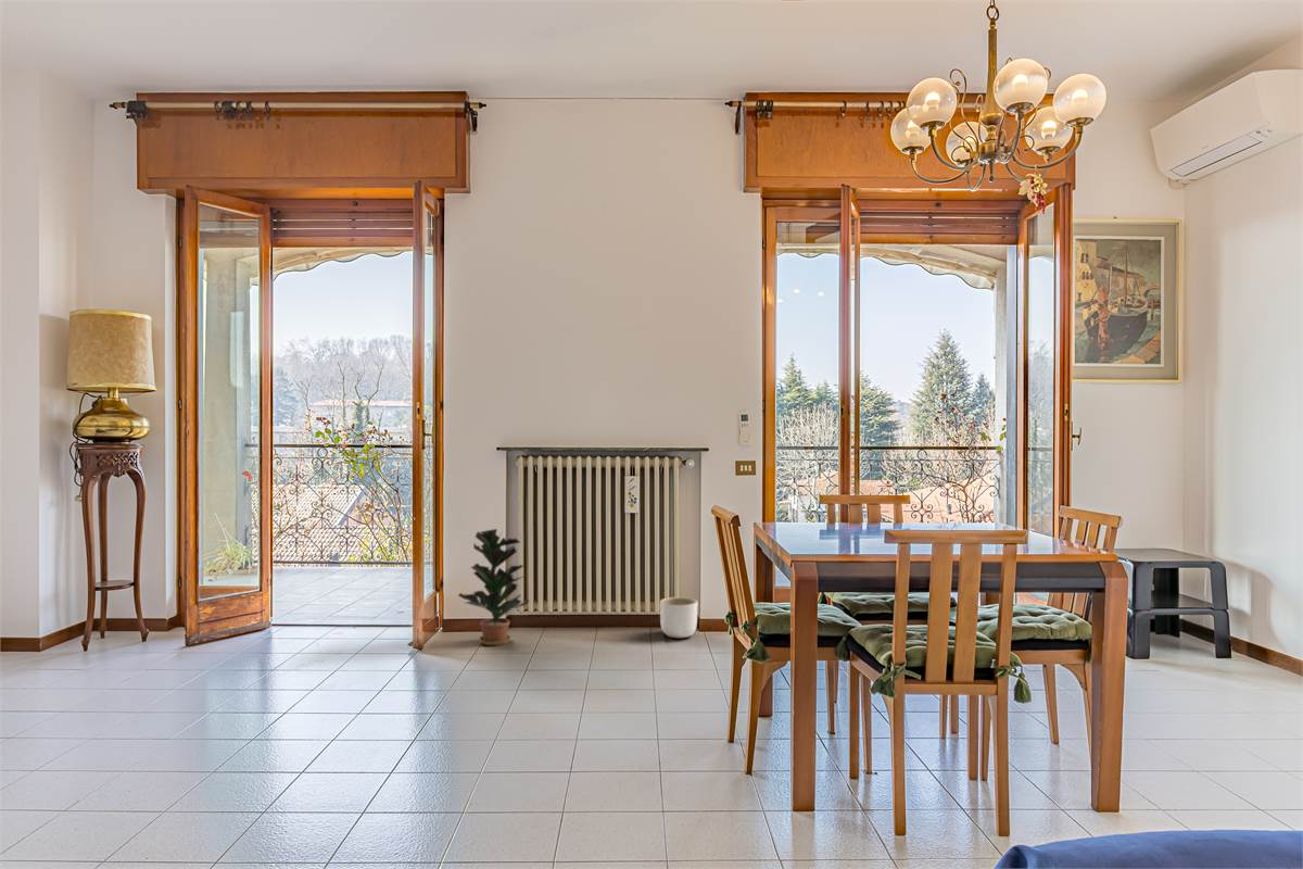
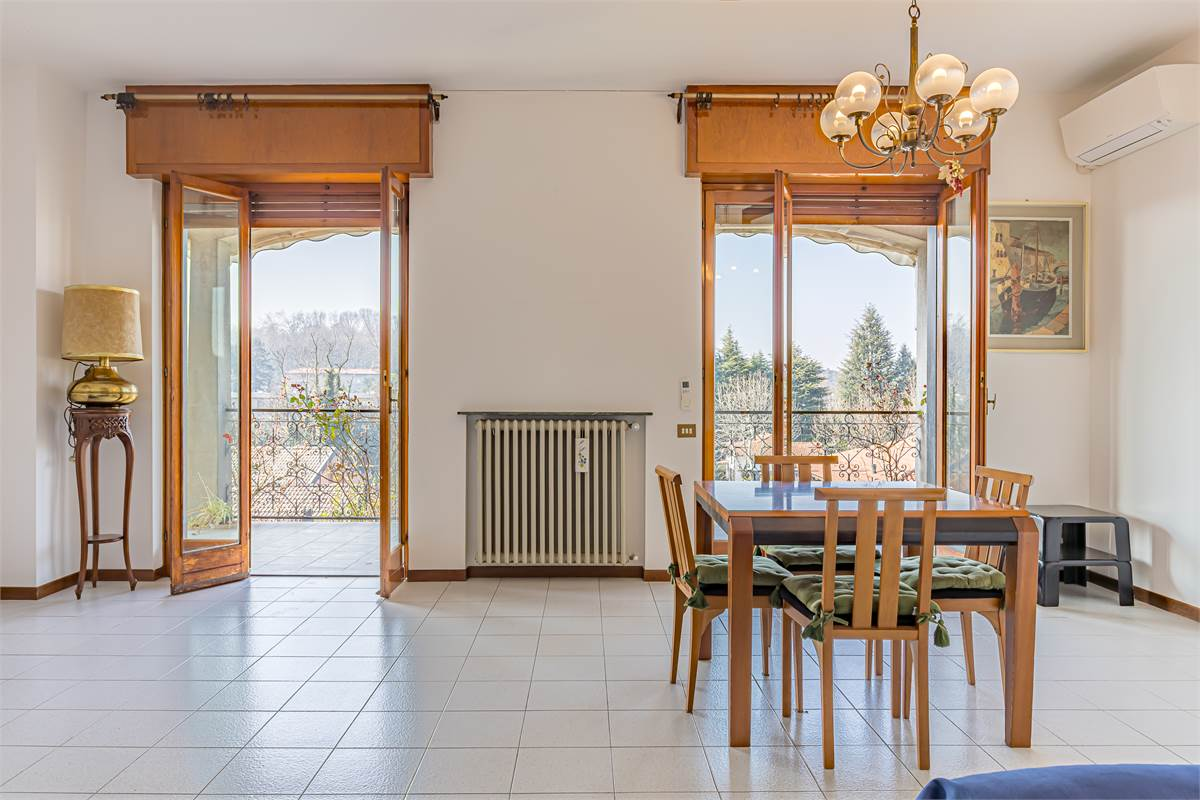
- potted plant (495, 584)
- planter (679, 618)
